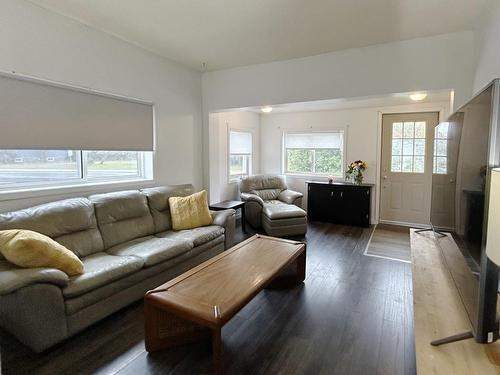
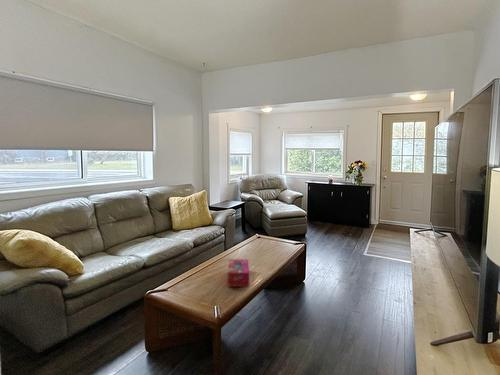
+ tissue box (238, 272)
